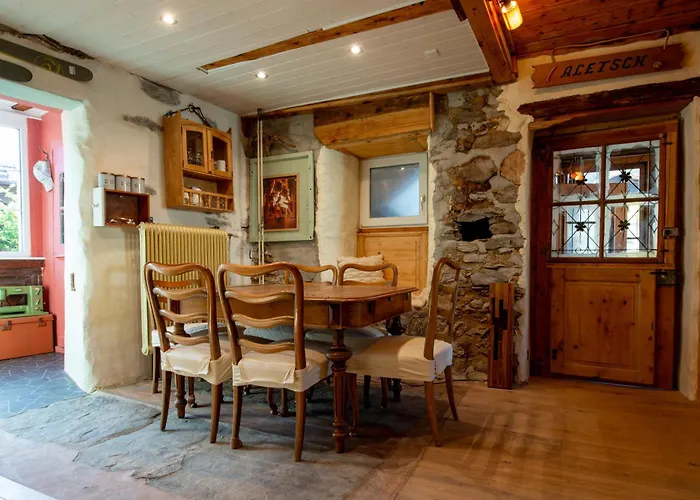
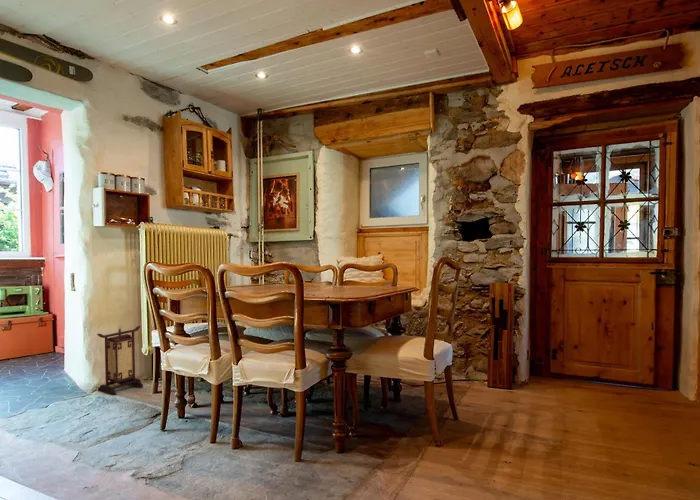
+ lantern (120, 357)
